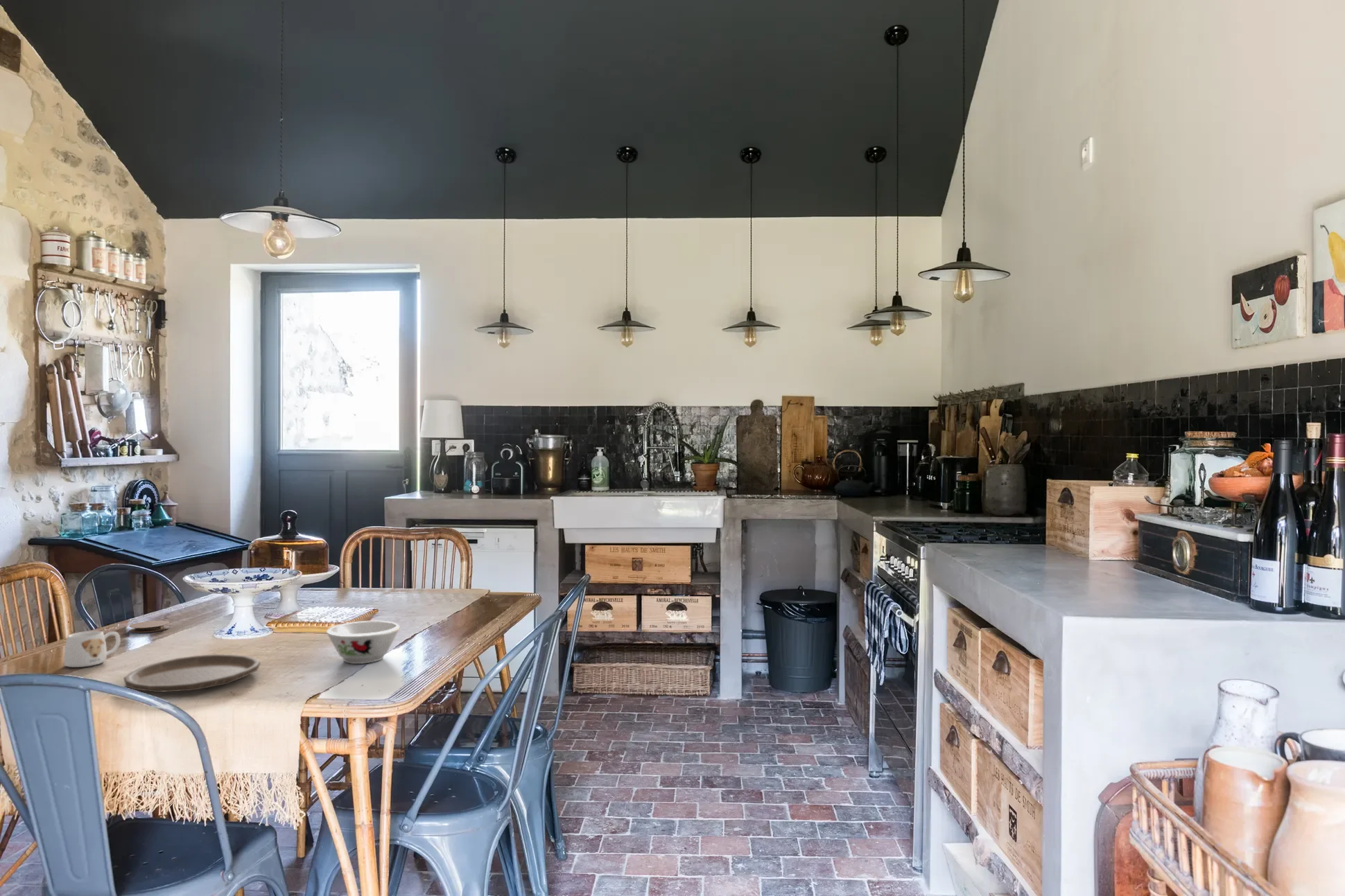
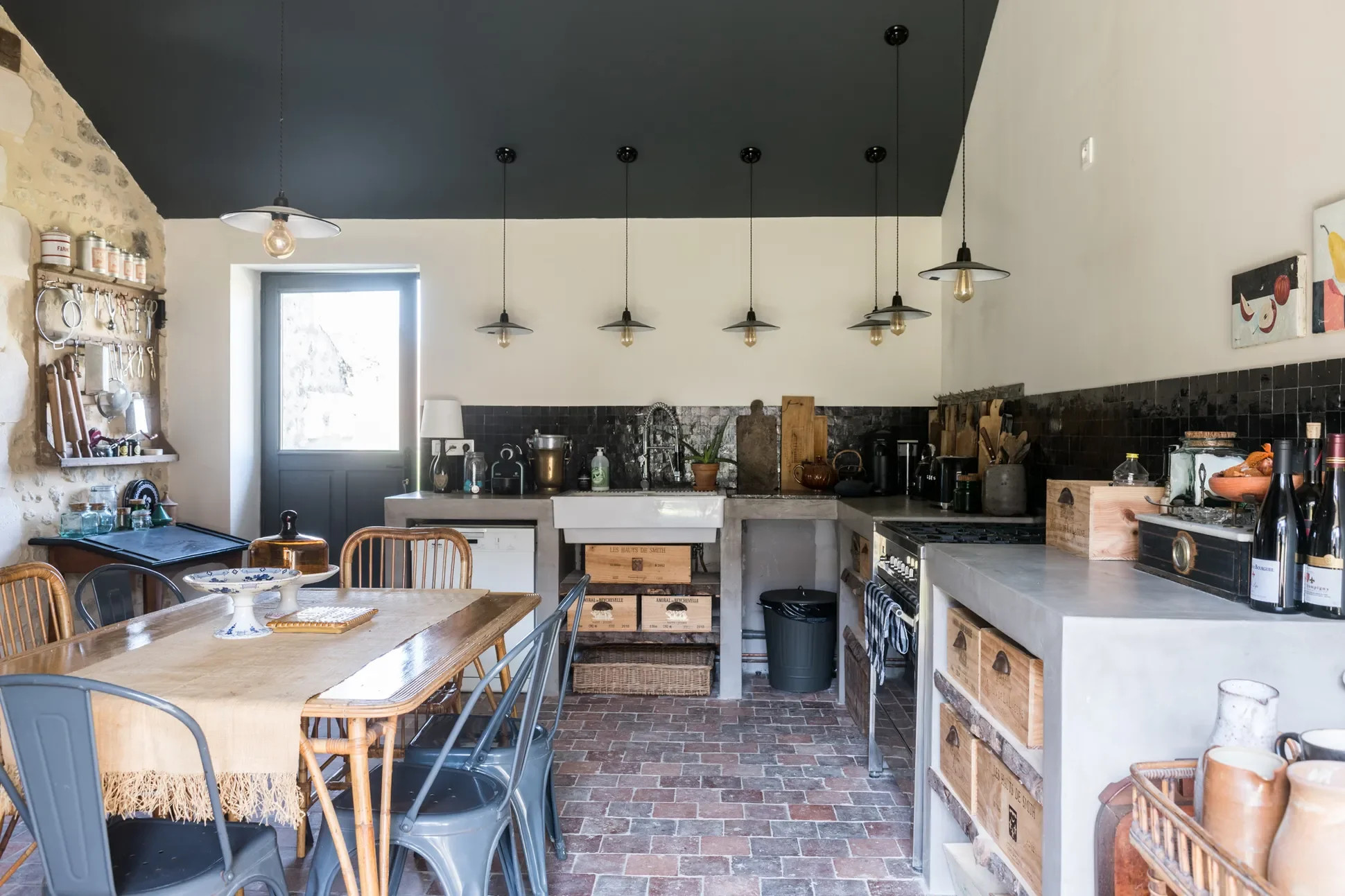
- coaster (149, 626)
- mug (93, 647)
- plate (194, 673)
- bowl (363, 643)
